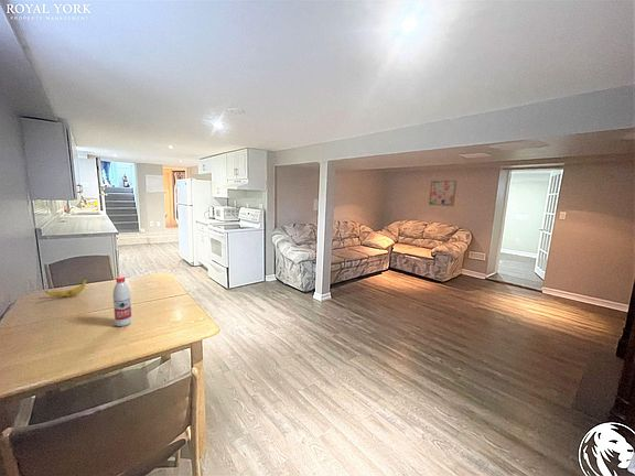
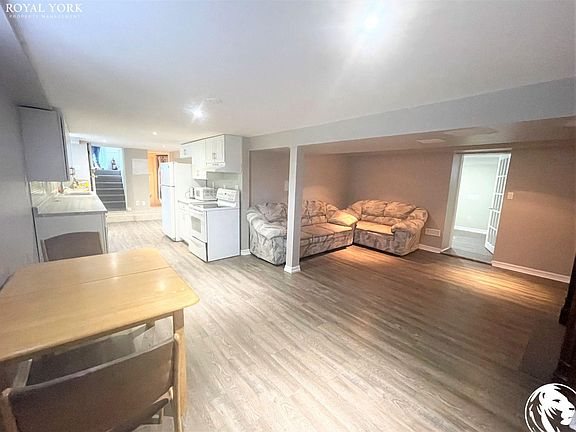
- banana (68, 290)
- wall art (442, 193)
- water bottle (121, 301)
